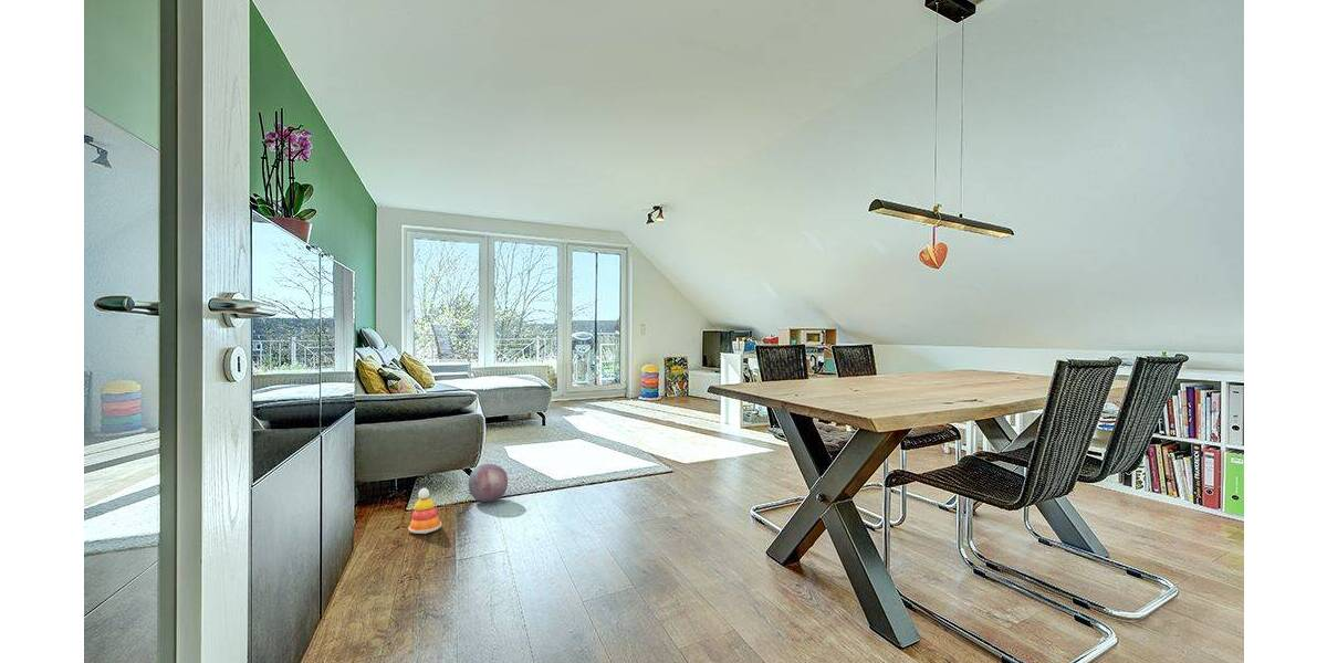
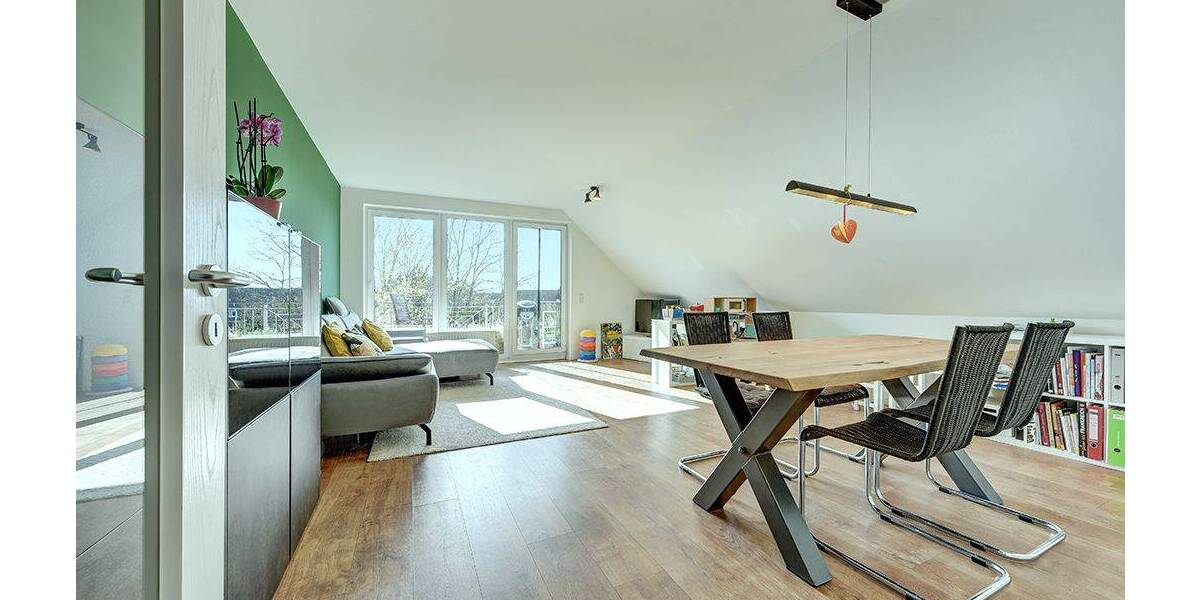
- stacking toy (425, 508)
- decorative ball (488, 482)
